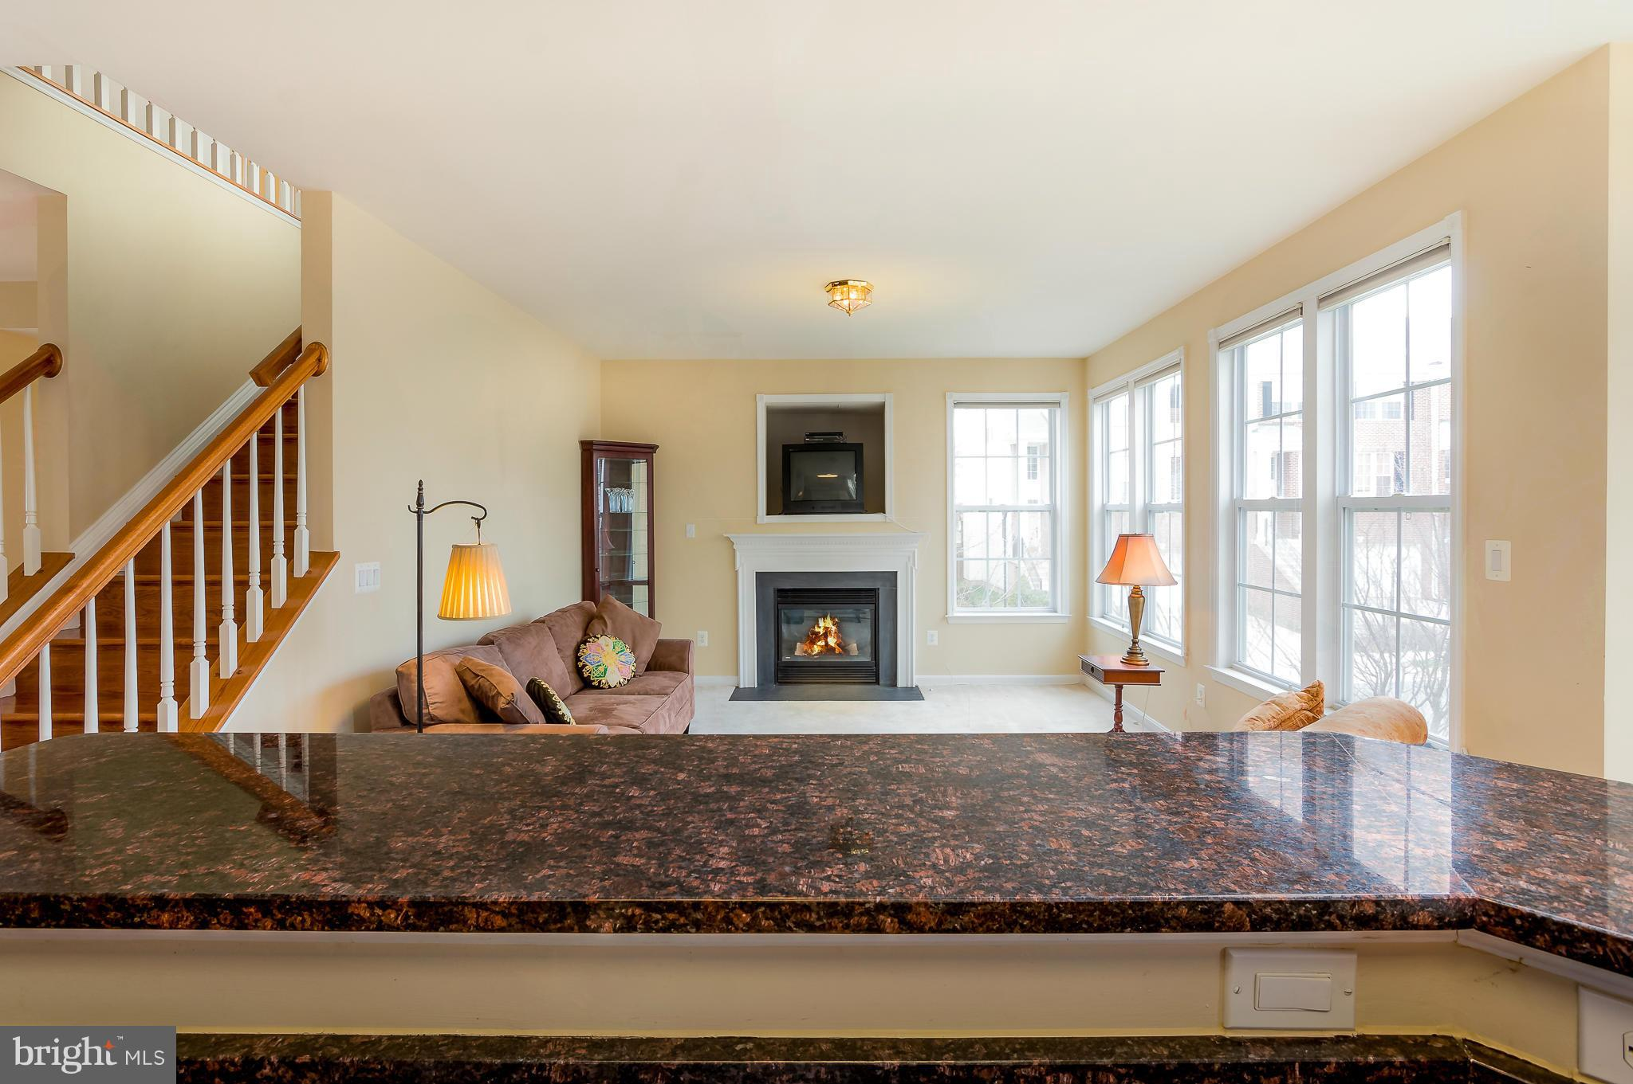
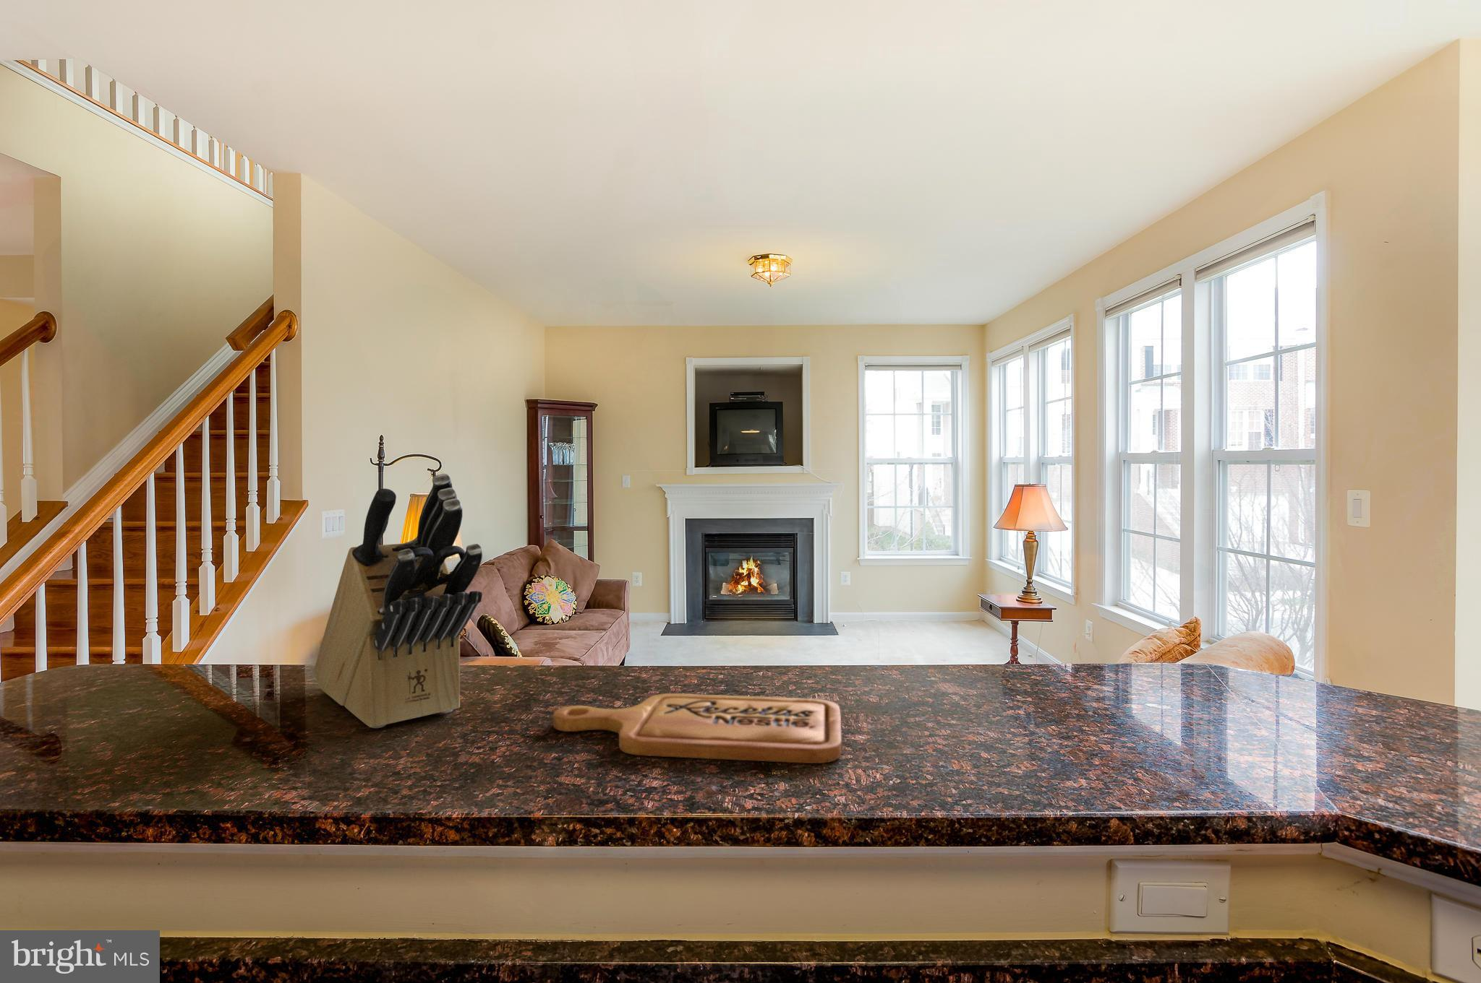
+ knife block (393, 591)
+ cutting board (694, 722)
